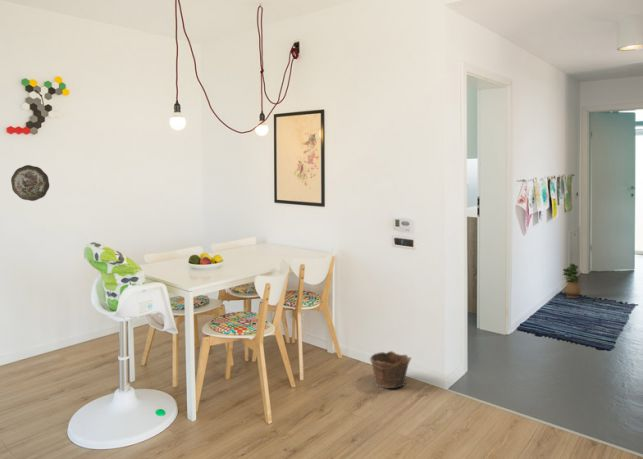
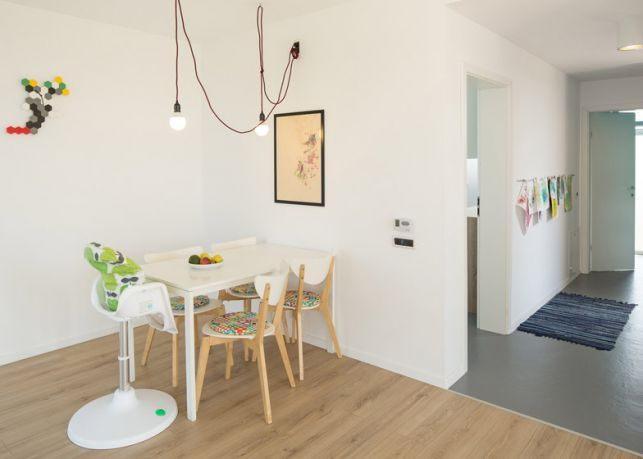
- potted plant (571, 280)
- clay pot (389, 363)
- decorative plate (30, 183)
